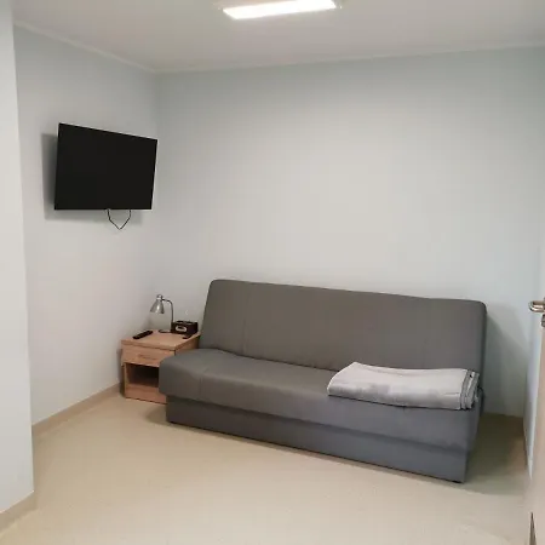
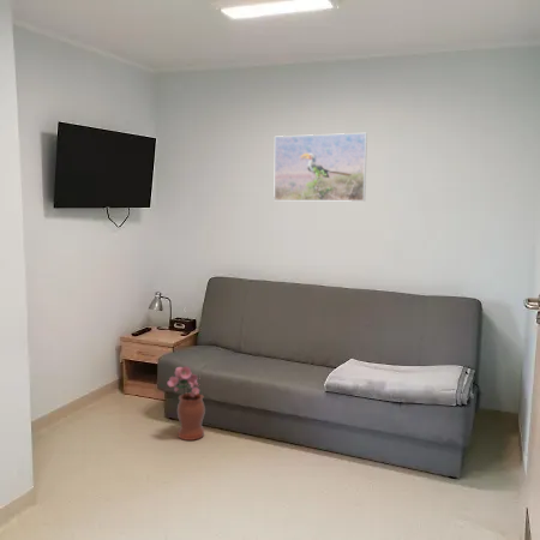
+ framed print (318, 168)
+ potted flower (187, 400)
